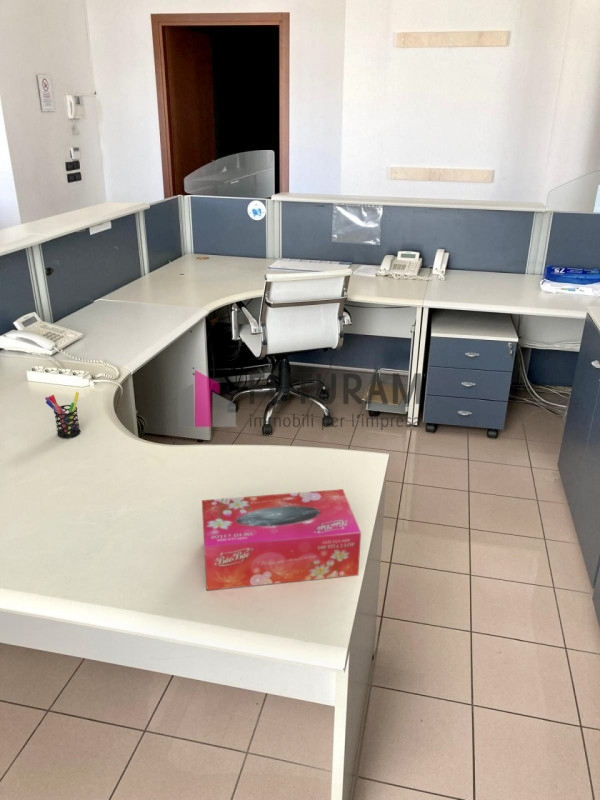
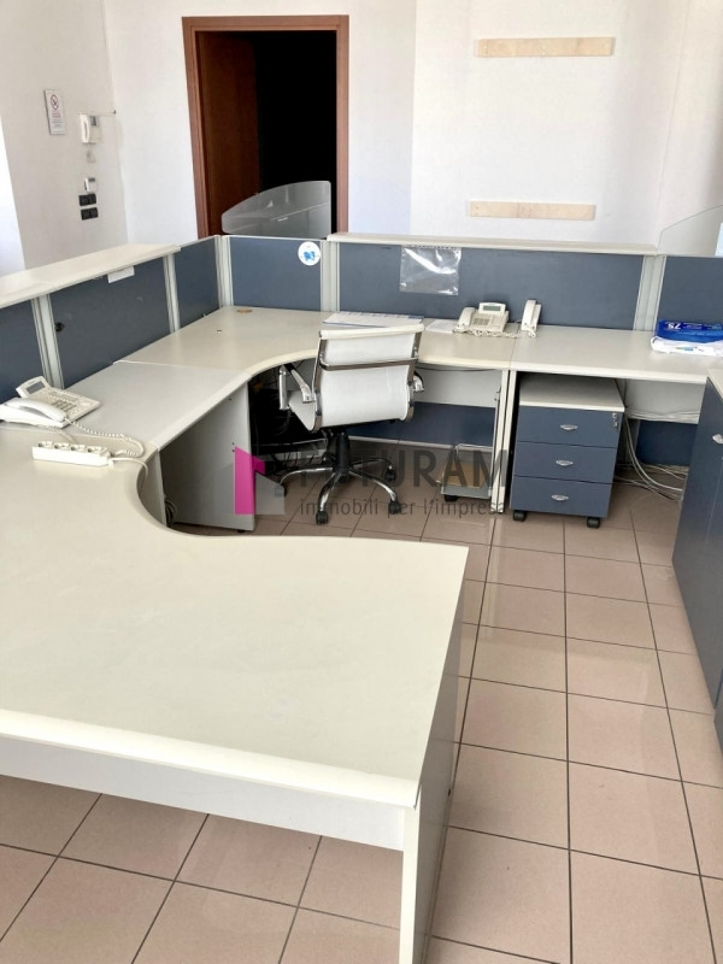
- pen holder (66, 413)
- tissue box (278, 537)
